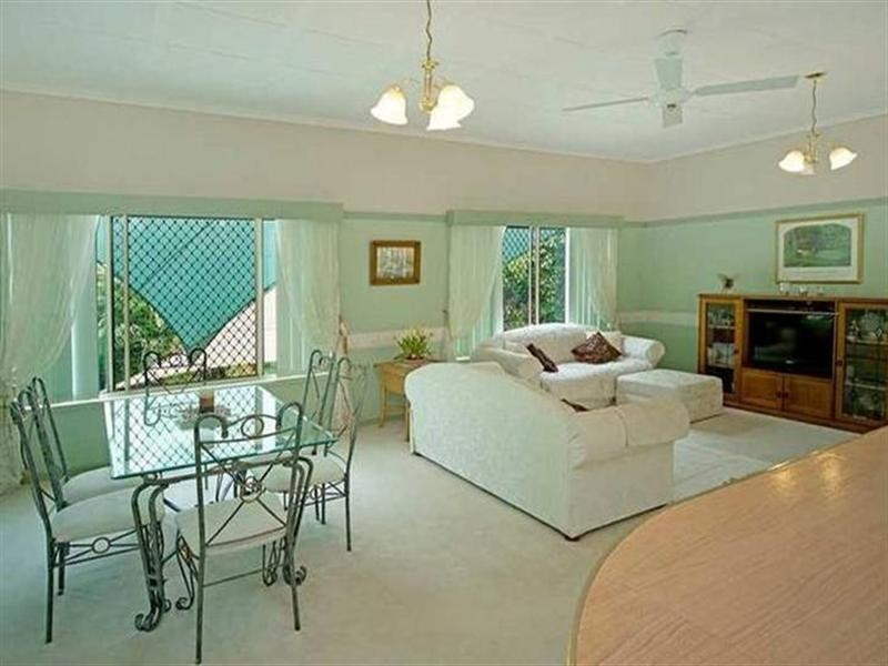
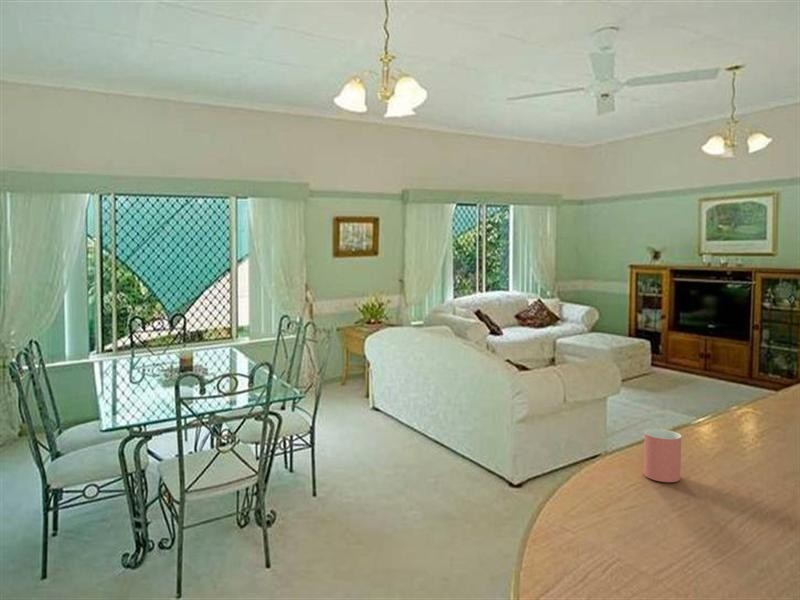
+ cup (664, 452)
